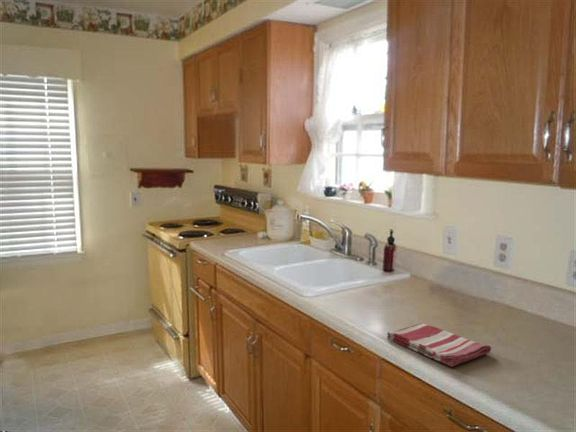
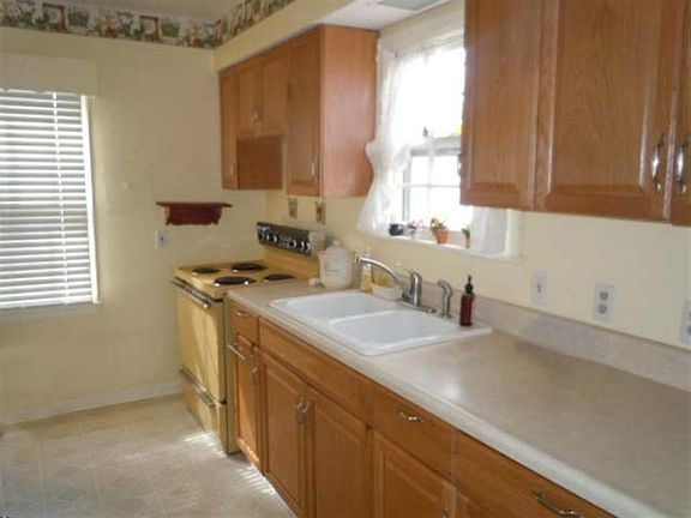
- dish towel (436, 341)
